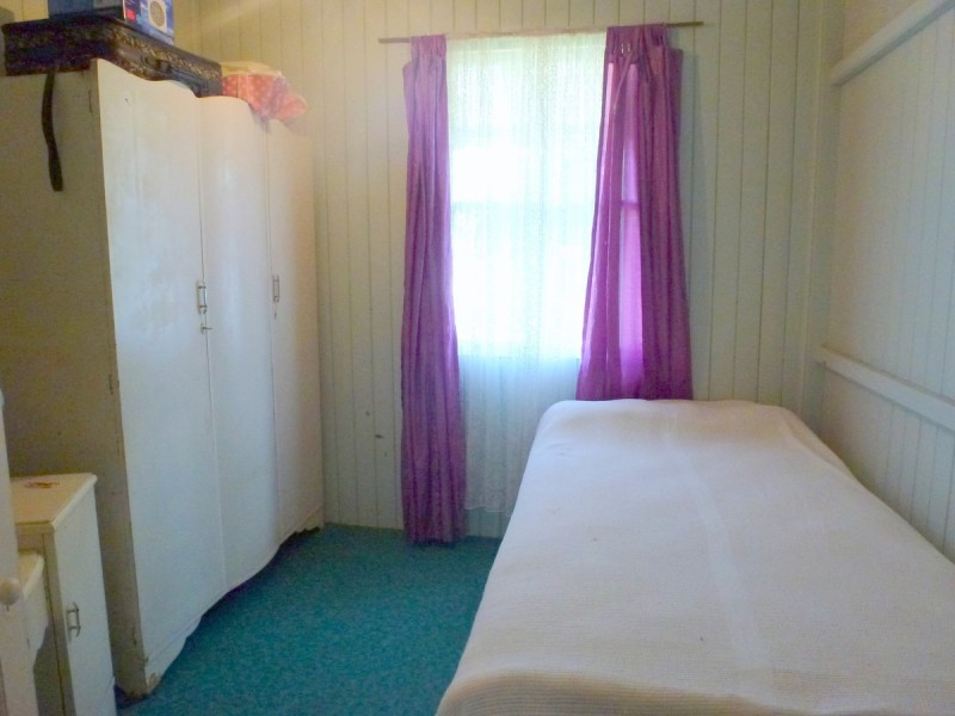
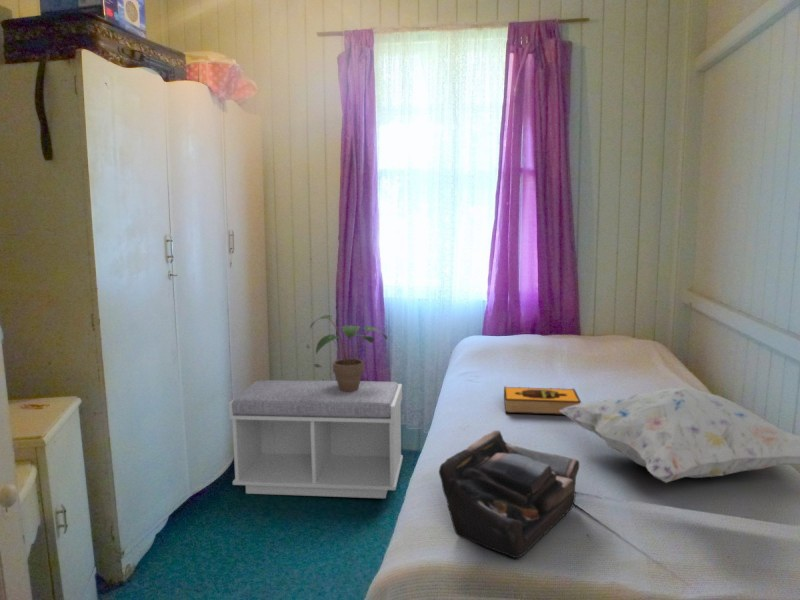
+ bench (320, 435)
+ decorative pillow (684, 431)
+ hardback book (540, 399)
+ tote bag (514, 489)
+ potted plant (348, 351)
